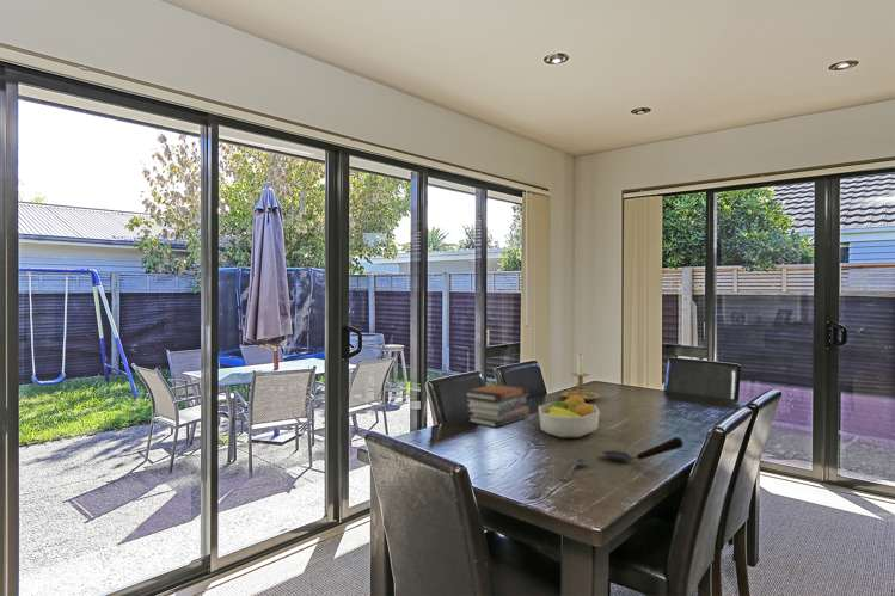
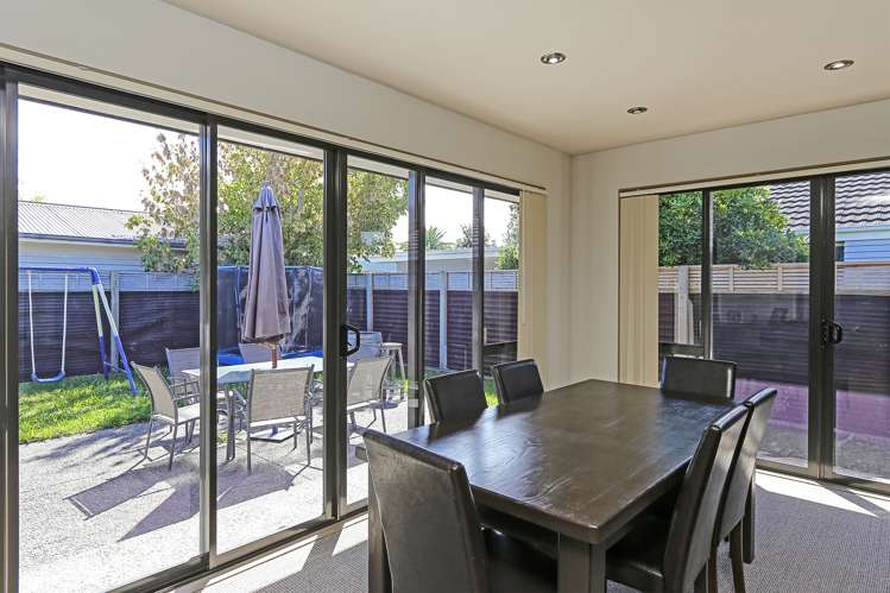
- soupspoon (574, 467)
- book stack (497, 404)
- candle holder (580, 376)
- spoon (643, 451)
- fruit bowl (568, 414)
